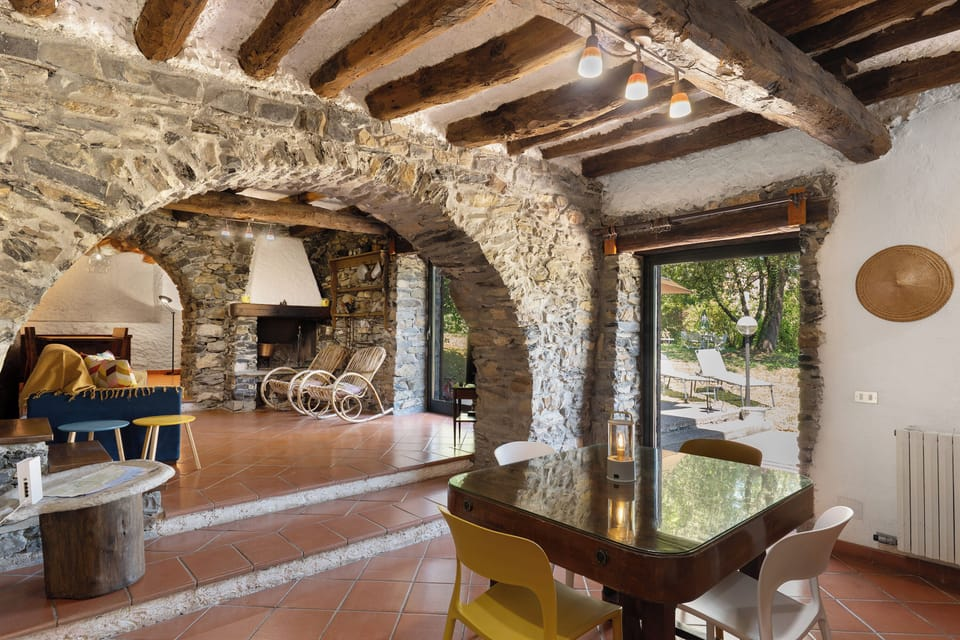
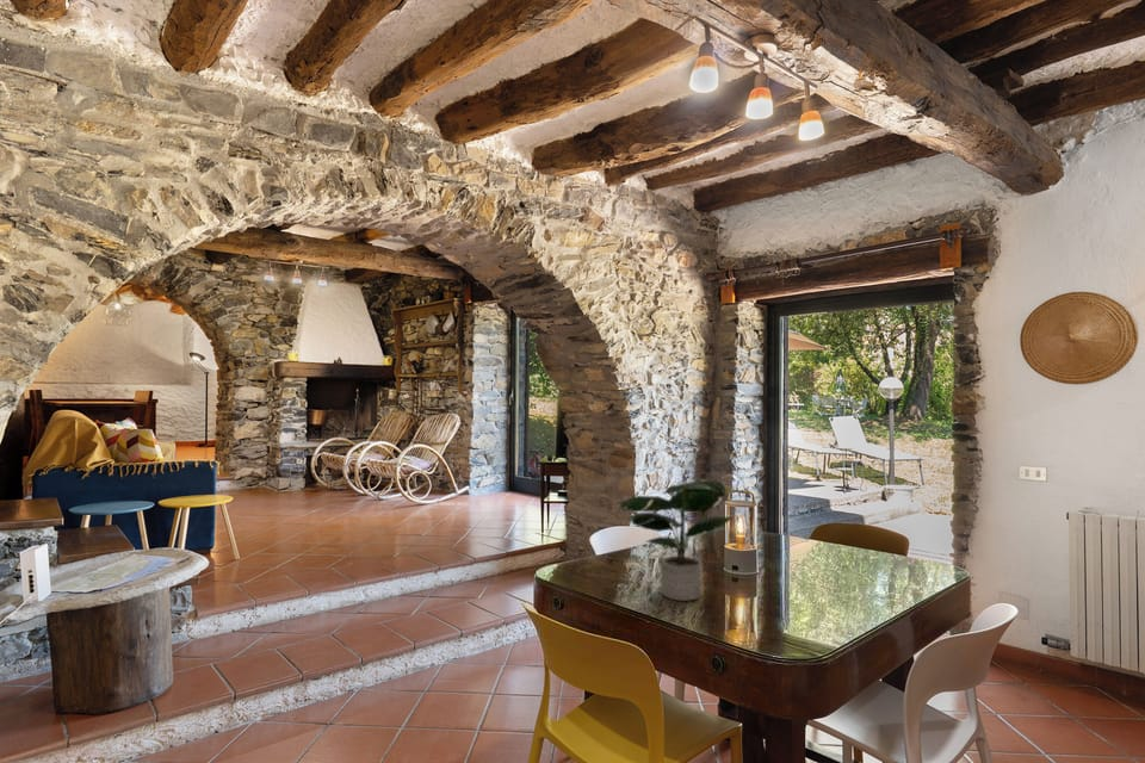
+ potted plant (675, 535)
